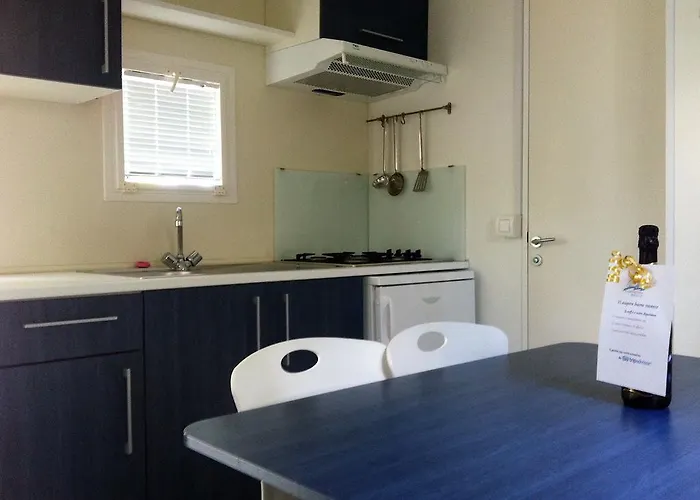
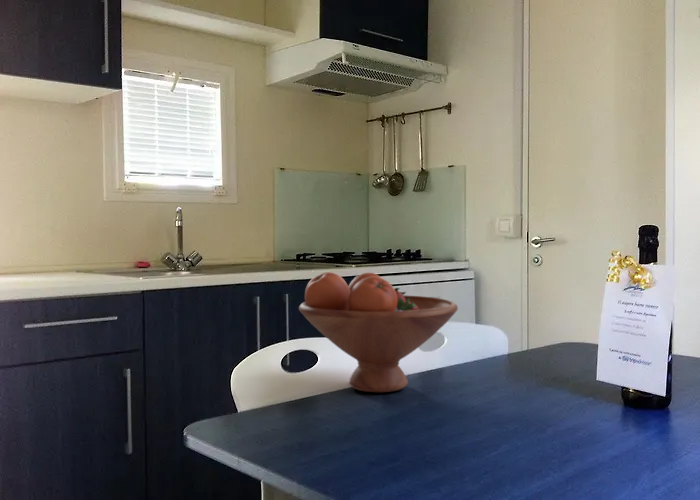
+ fruit bowl (378, 328)
